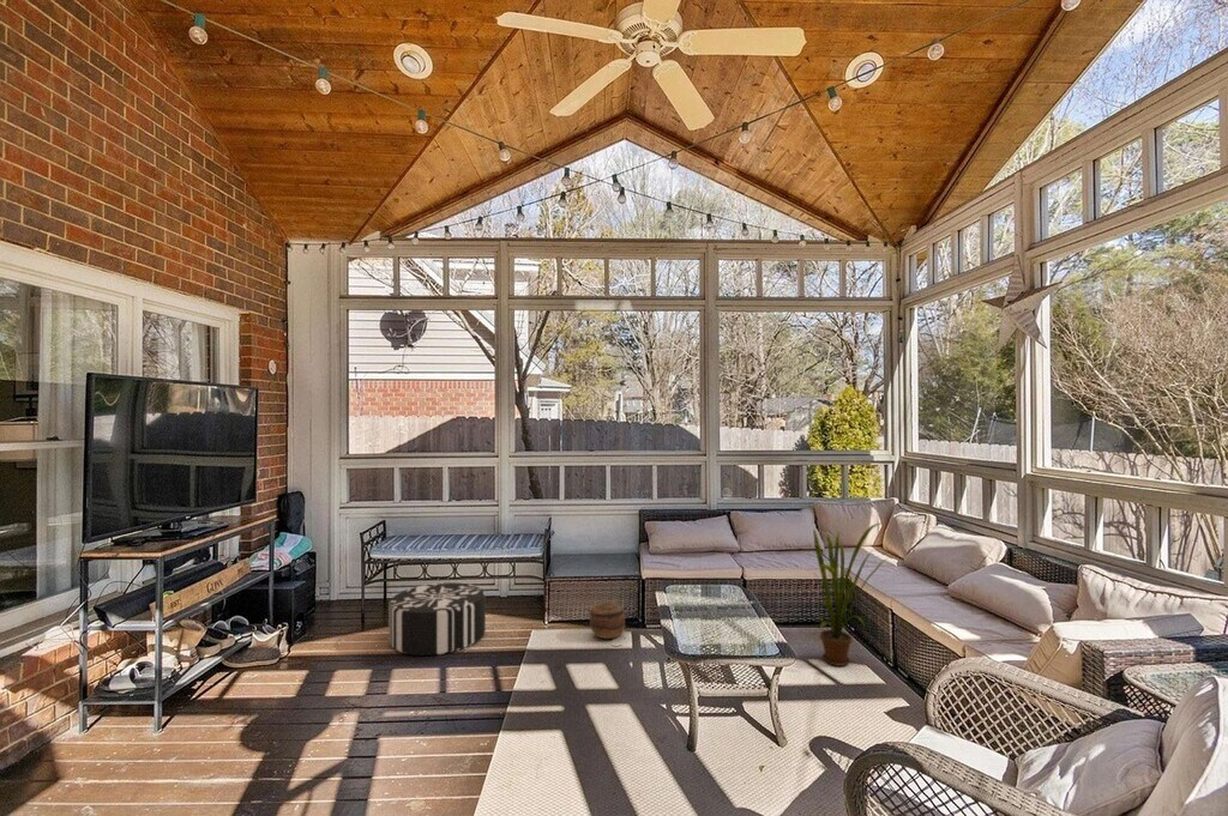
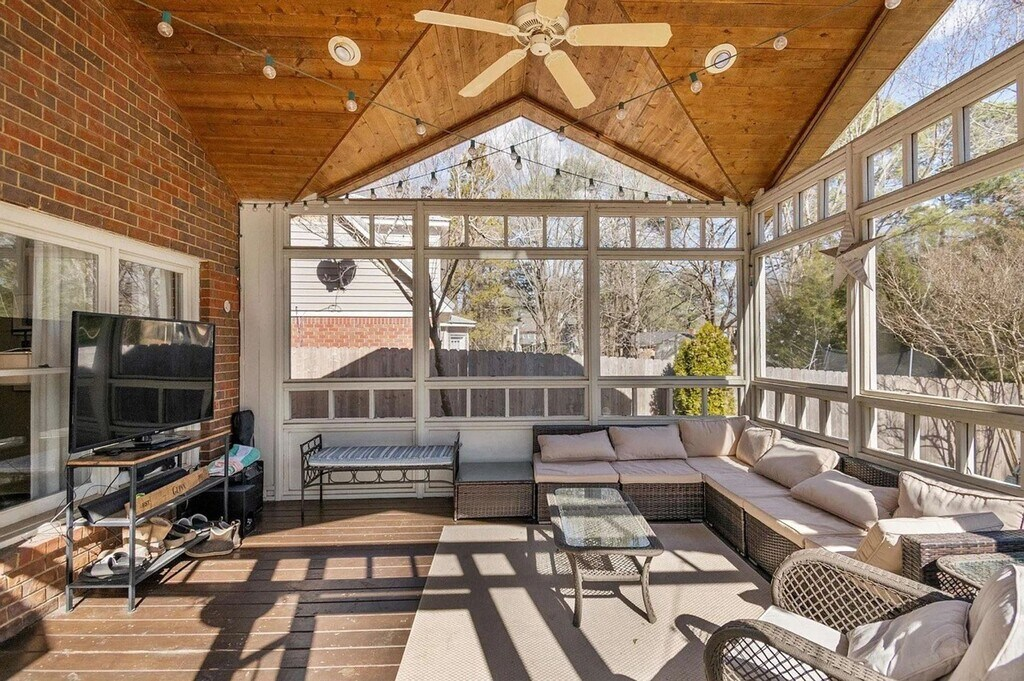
- pouf (438, 616)
- basket (607, 618)
- house plant (841, 591)
